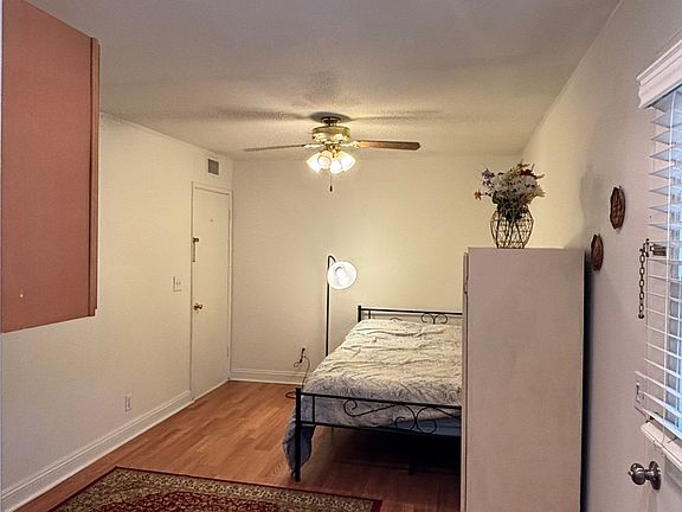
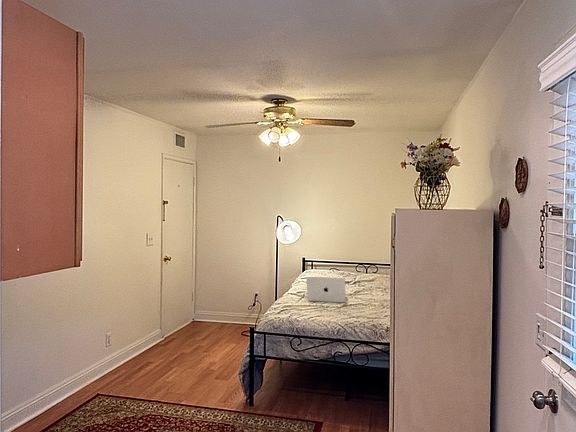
+ laptop (327, 287)
